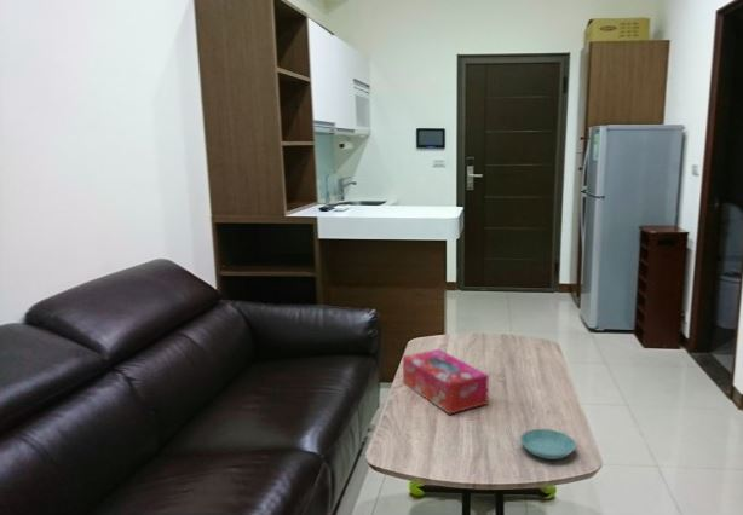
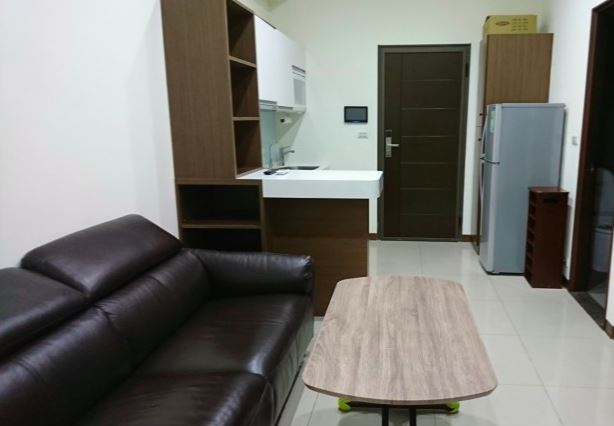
- tissue box (443, 378)
- saucer (547, 445)
